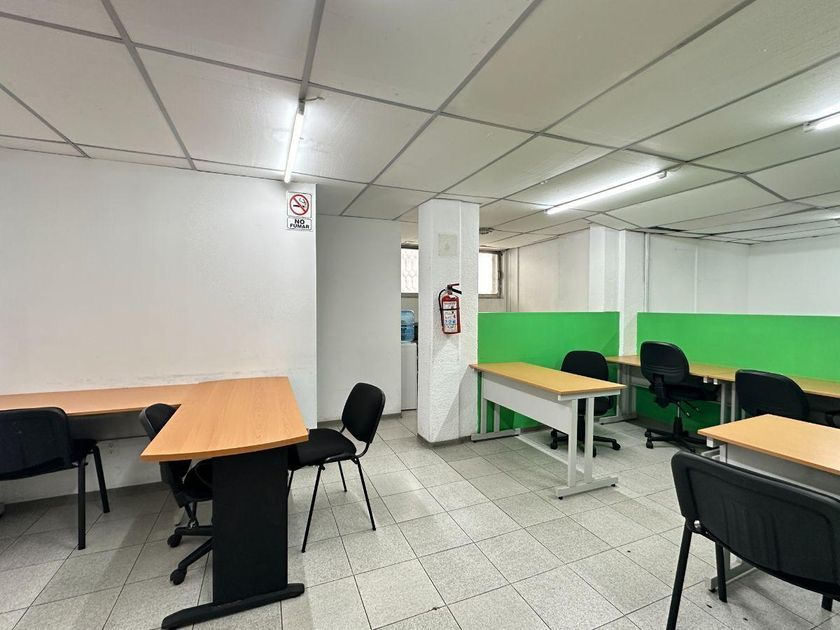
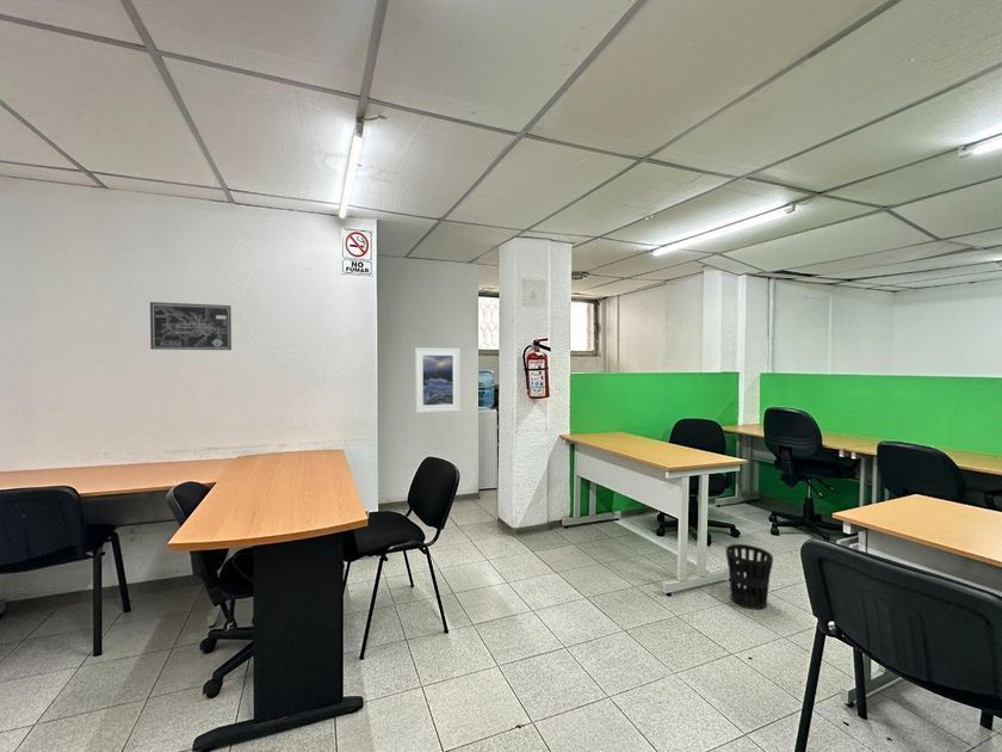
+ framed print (438, 380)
+ wall art (192, 326)
+ wastebasket (748, 575)
